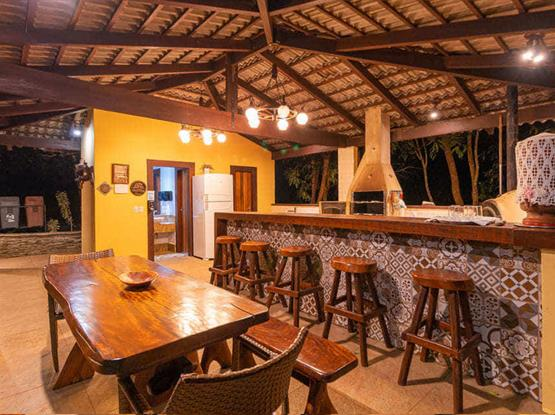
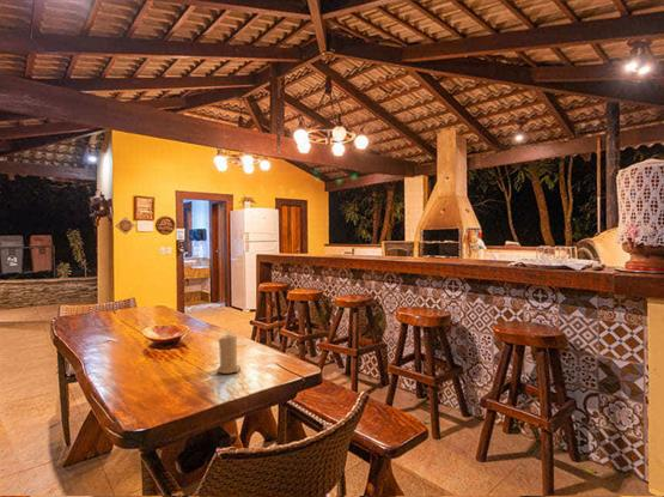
+ candle (229, 351)
